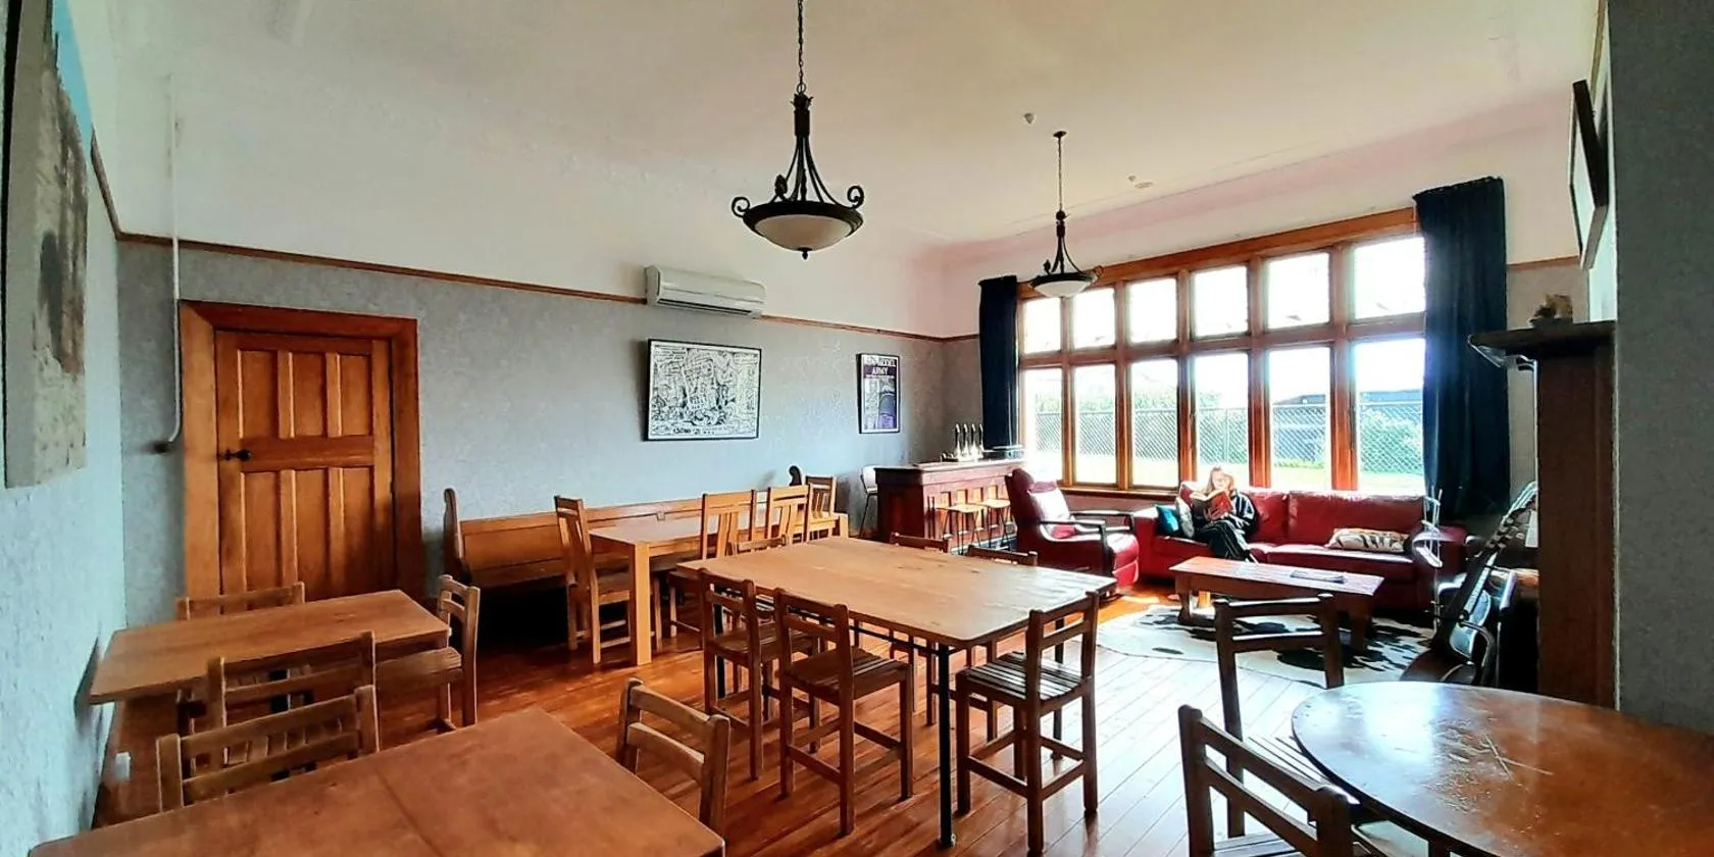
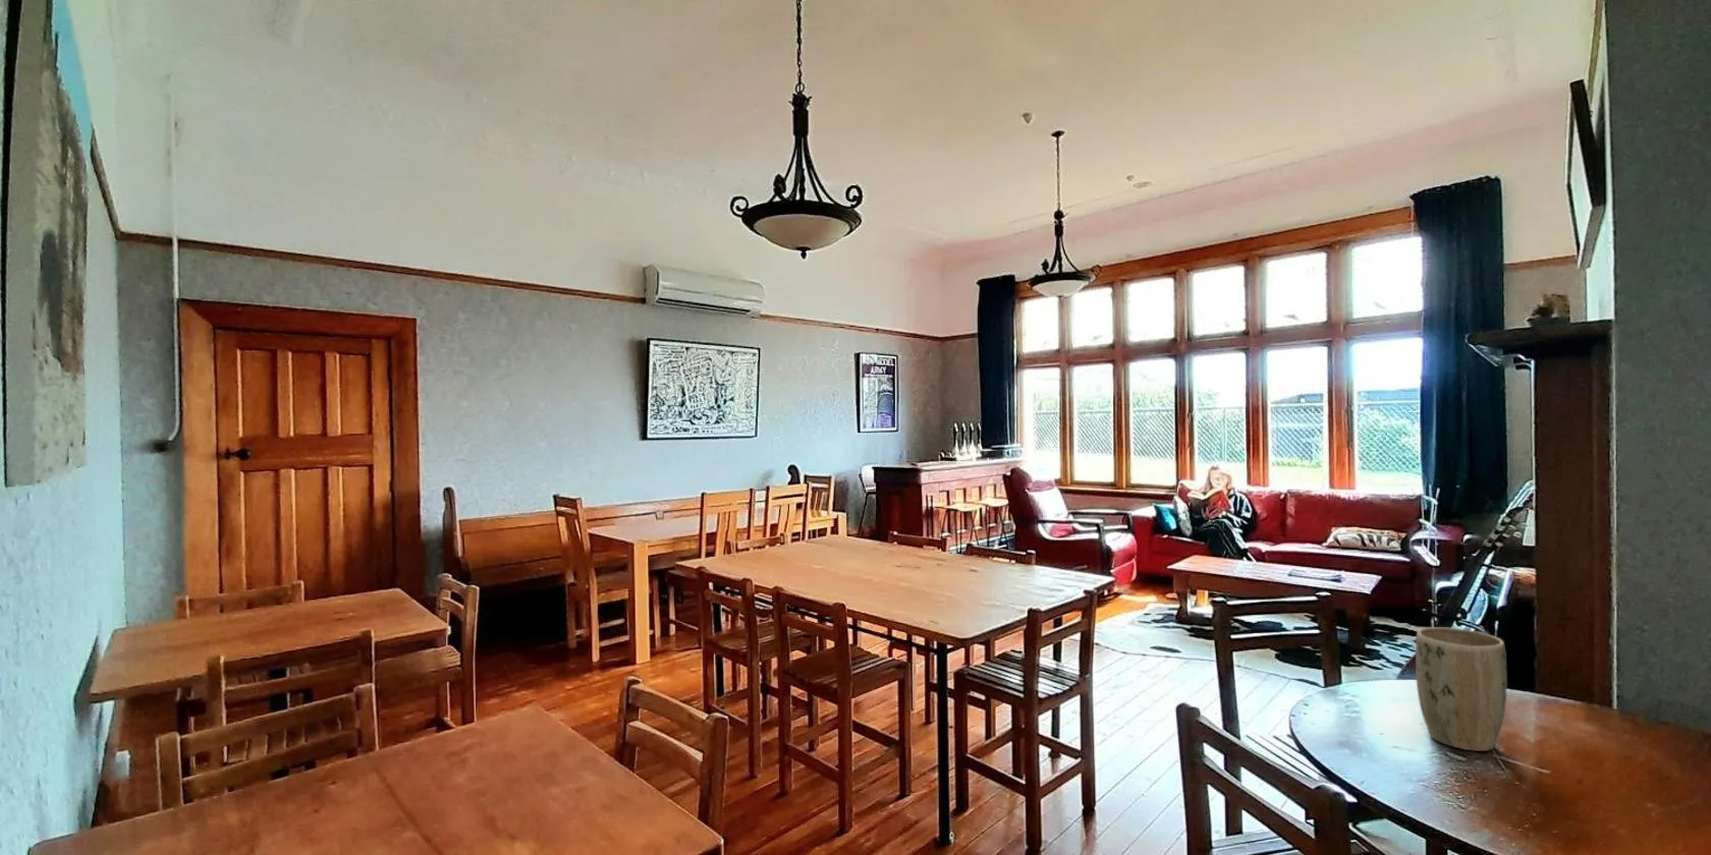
+ plant pot (1459, 688)
